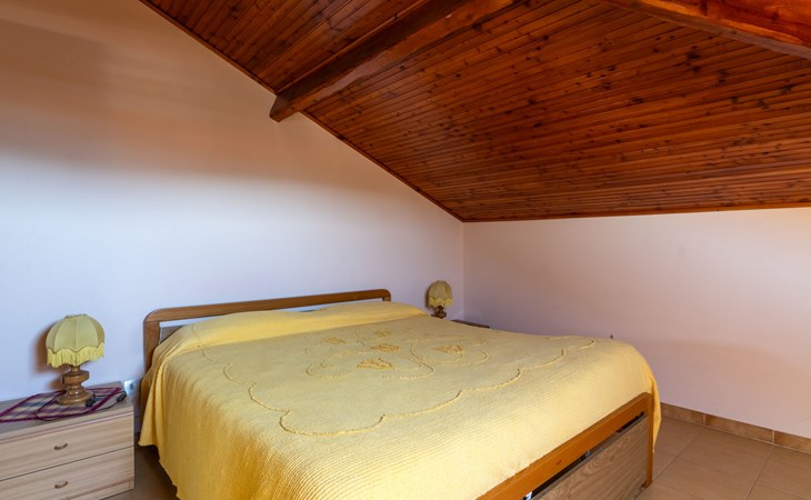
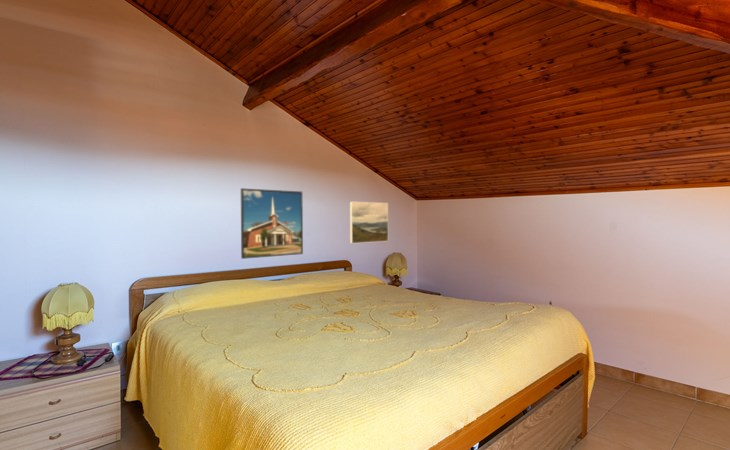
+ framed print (273, 223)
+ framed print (369, 222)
